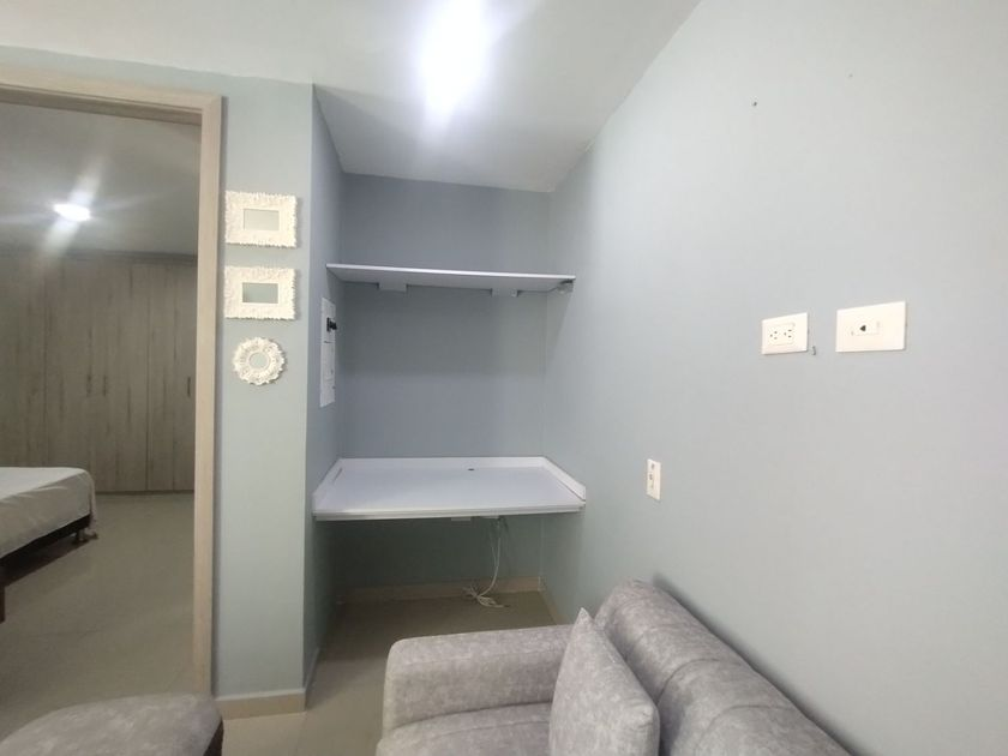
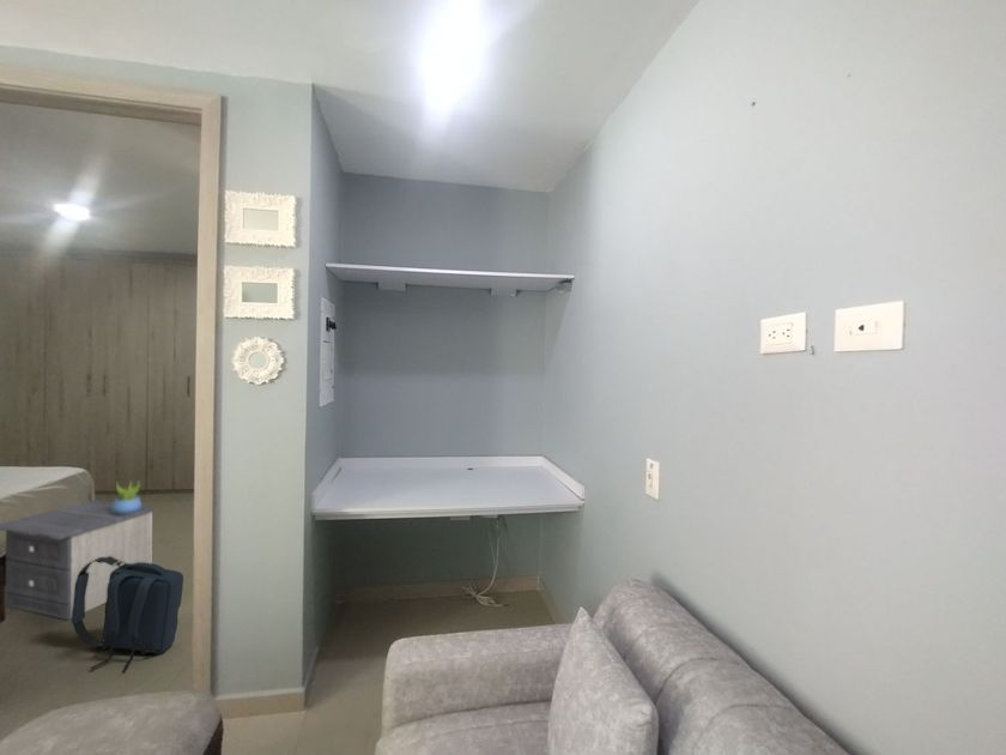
+ succulent plant (126, 495)
+ nightstand (77, 556)
+ backpack (121, 608)
